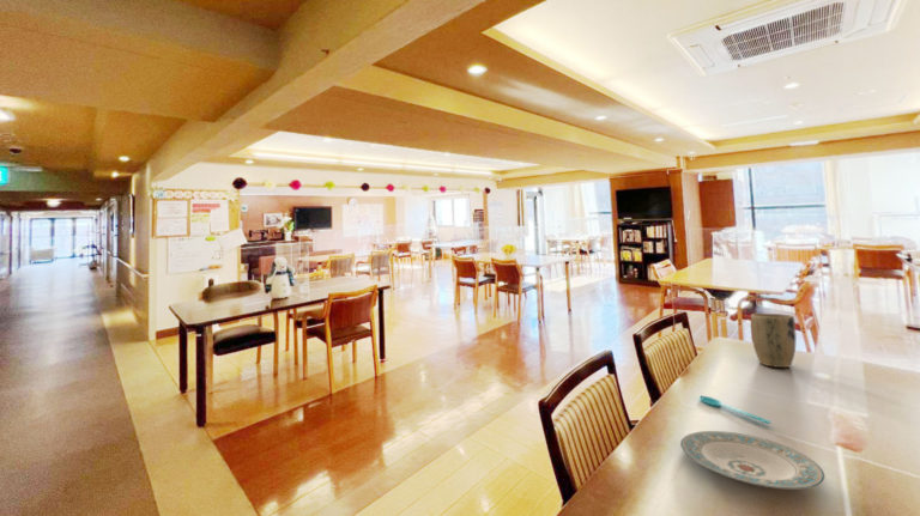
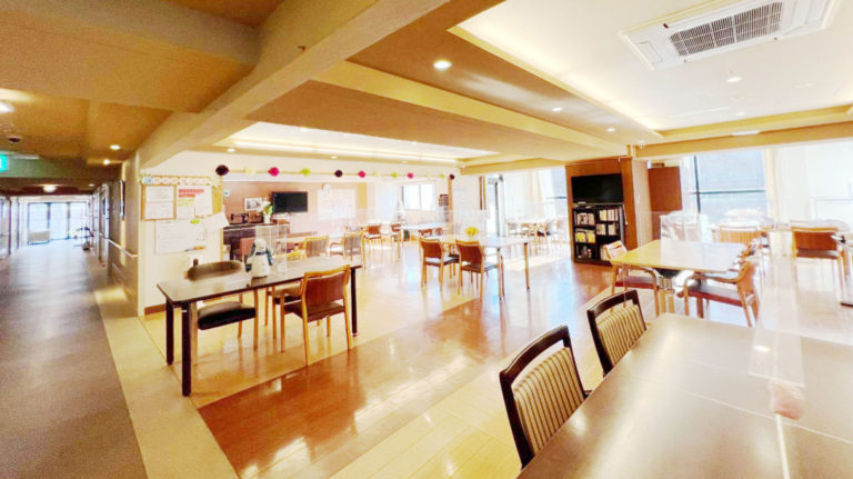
- spoon (732, 408)
- plant pot (773, 339)
- plate (745, 462)
